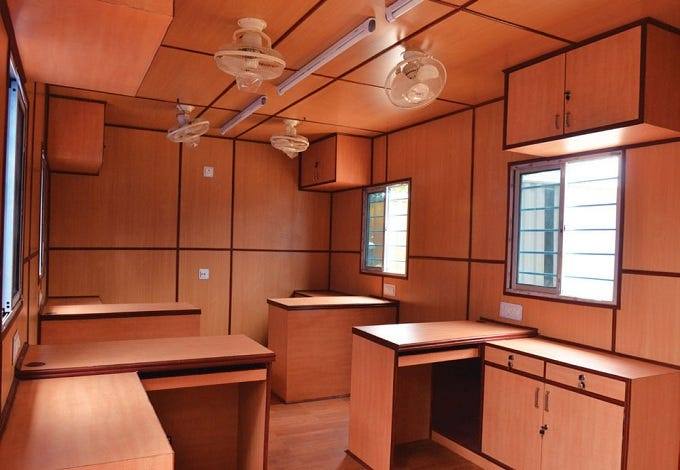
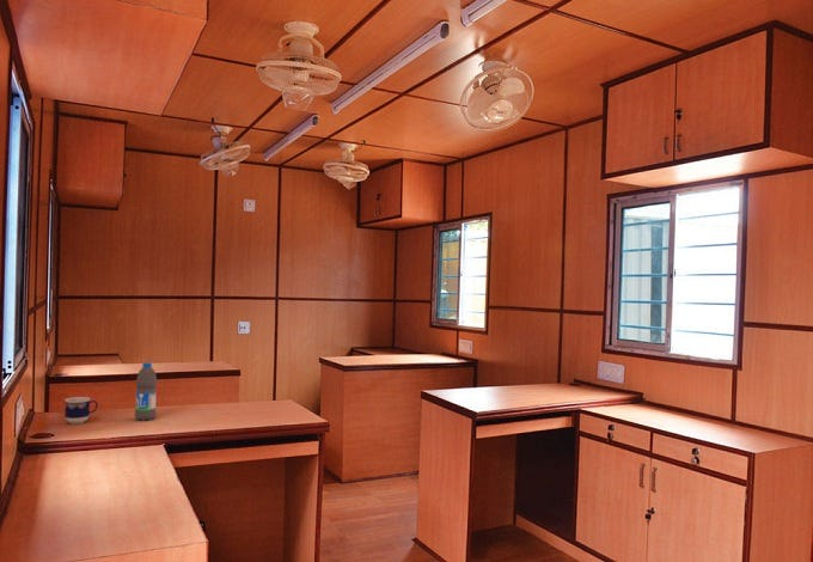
+ water bottle (146, 390)
+ cup (80, 410)
